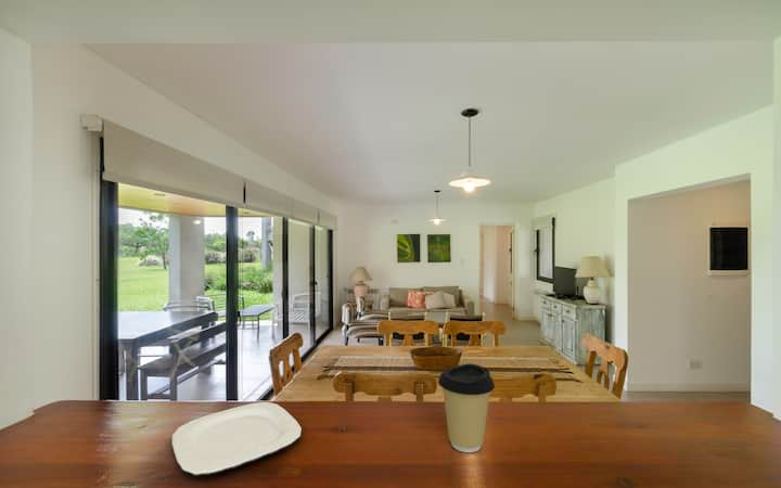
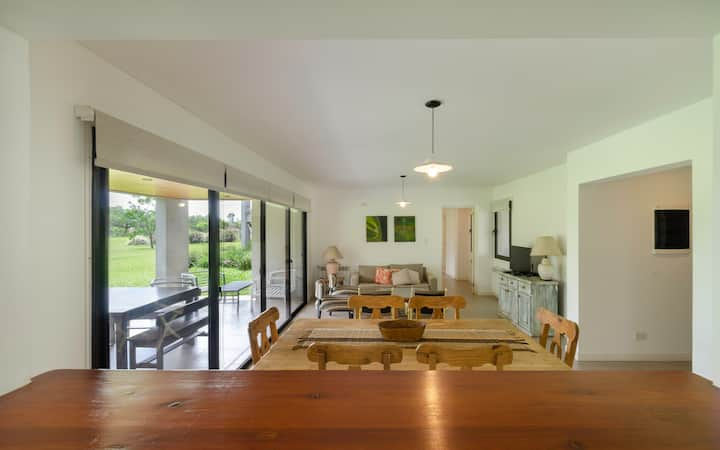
- plate (238, 435)
- coffee cup (465, 407)
